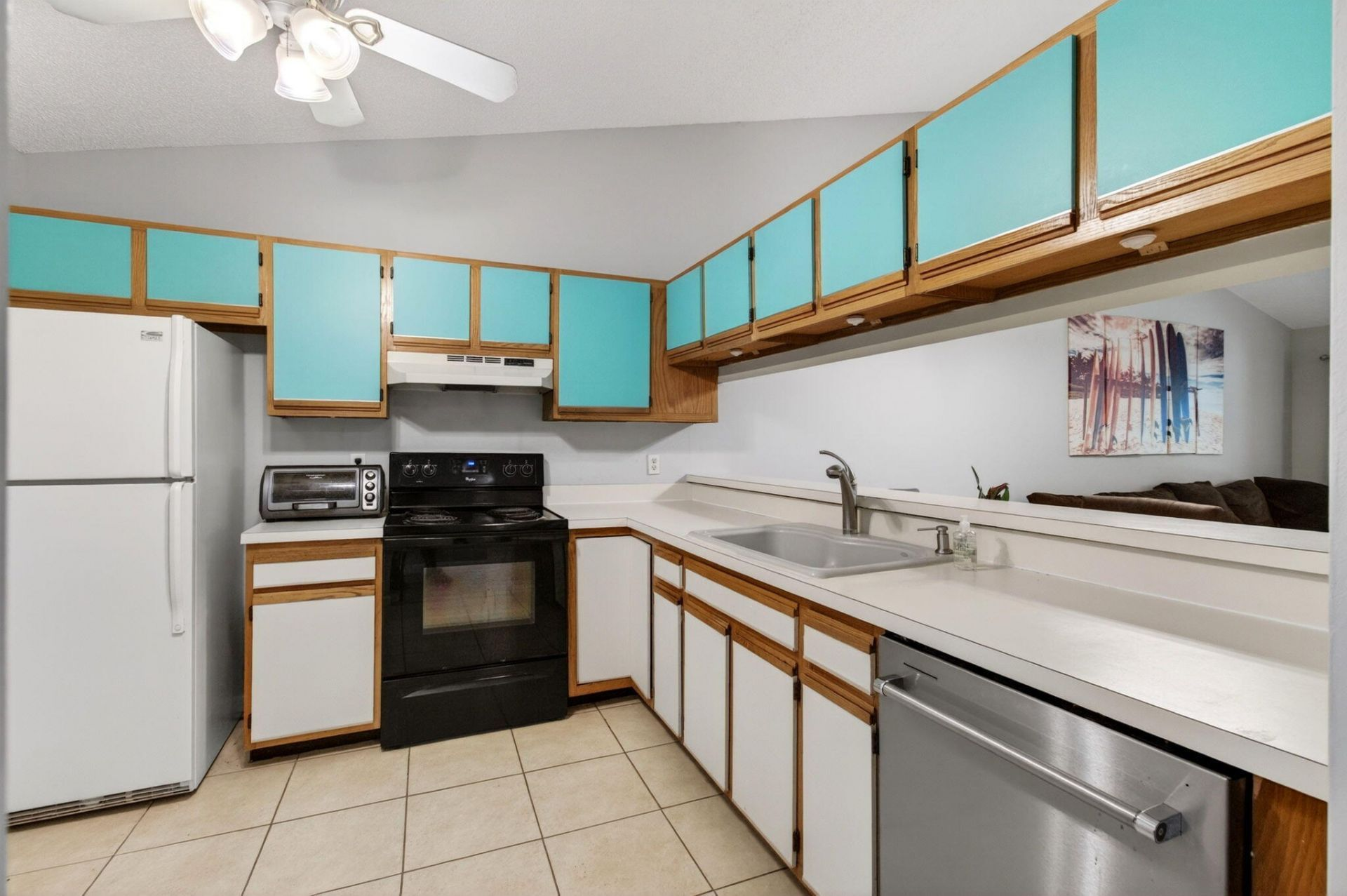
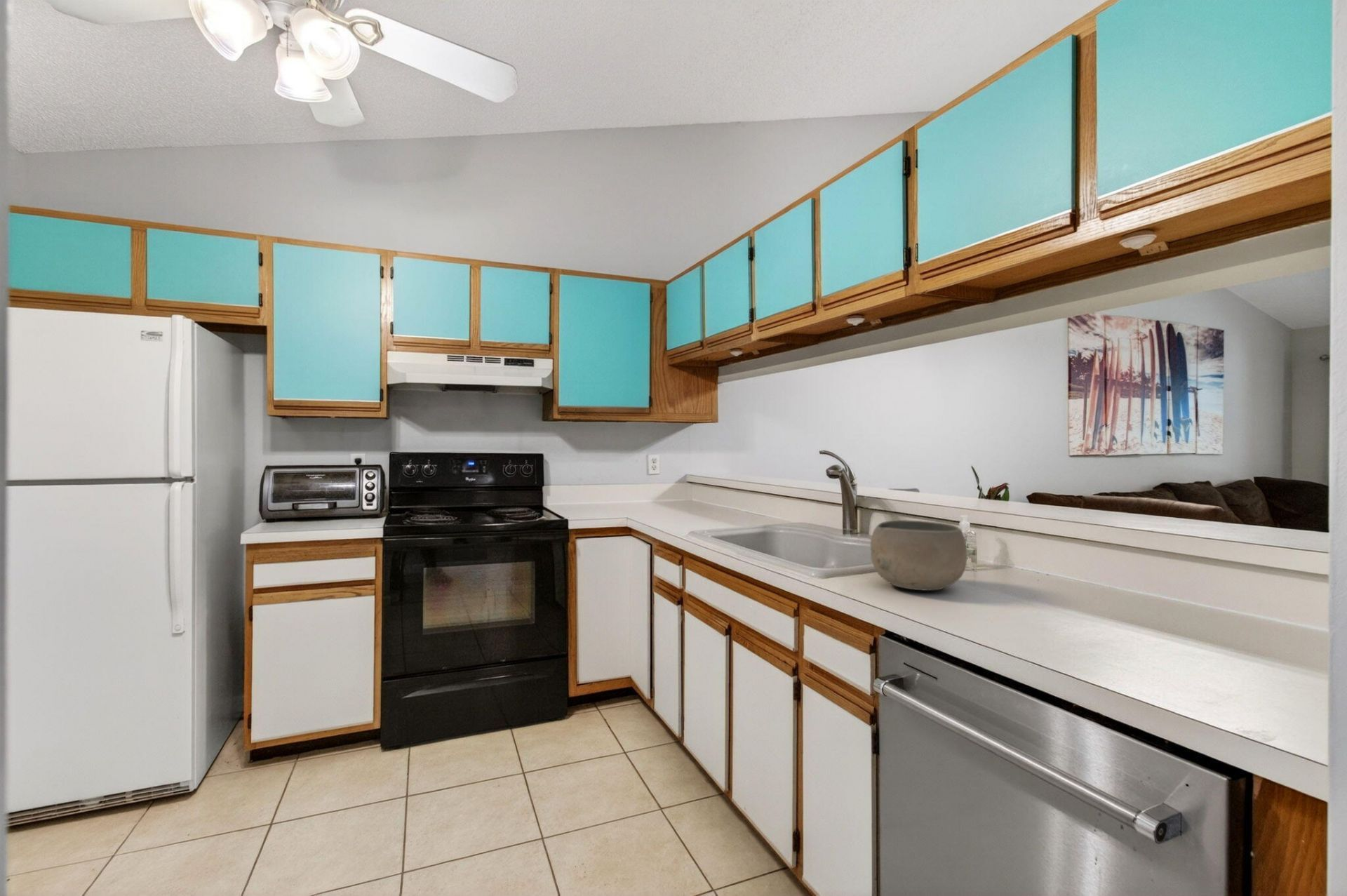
+ bowl (916, 556)
